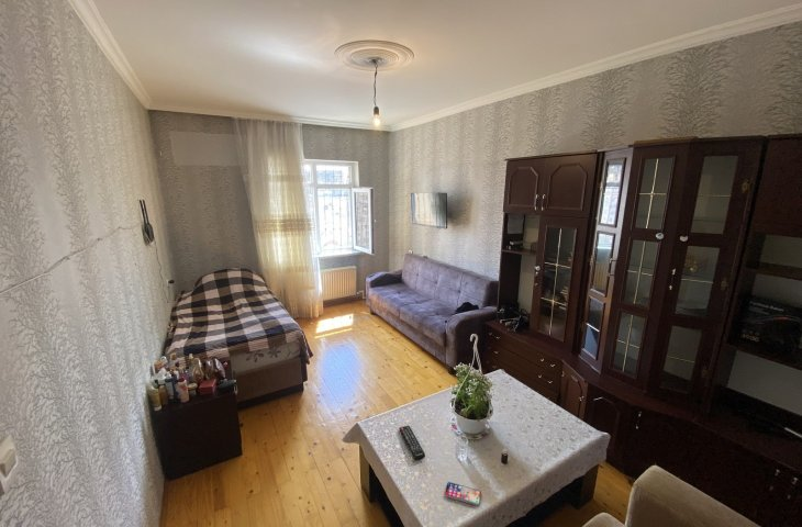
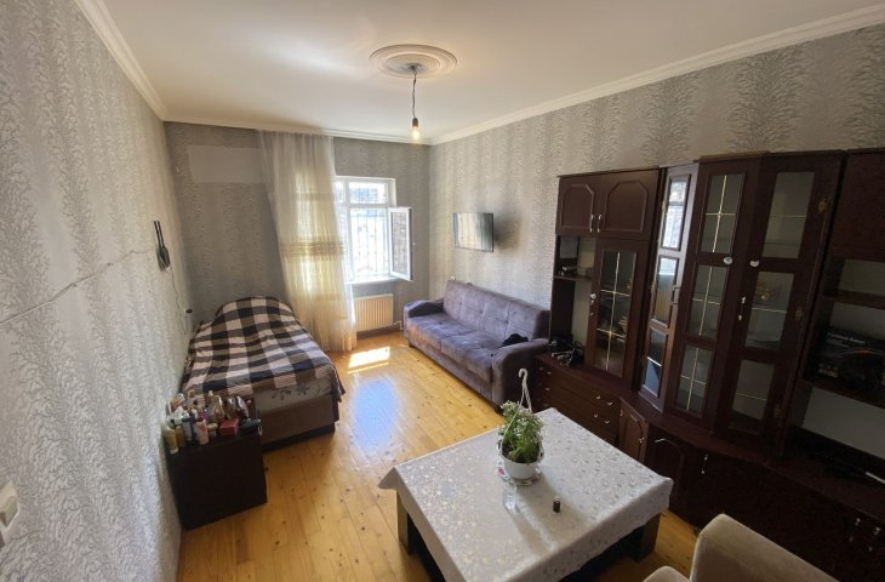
- smartphone (463, 493)
- remote control (411, 441)
